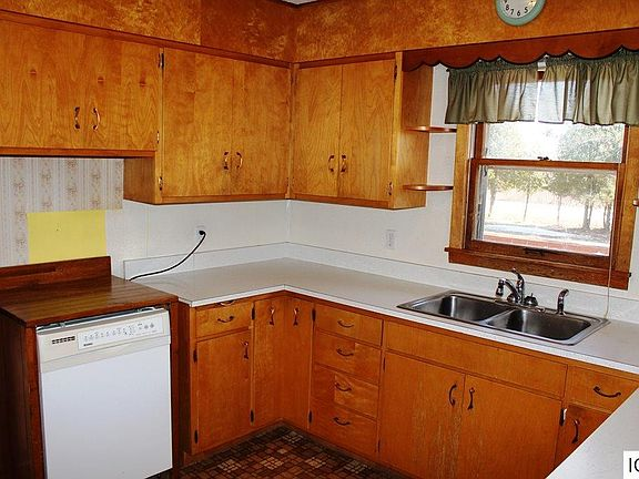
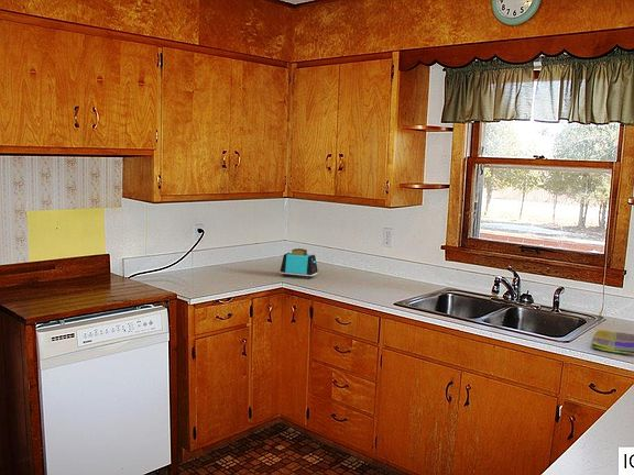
+ toaster (298, 263)
+ dish towel (615, 341)
